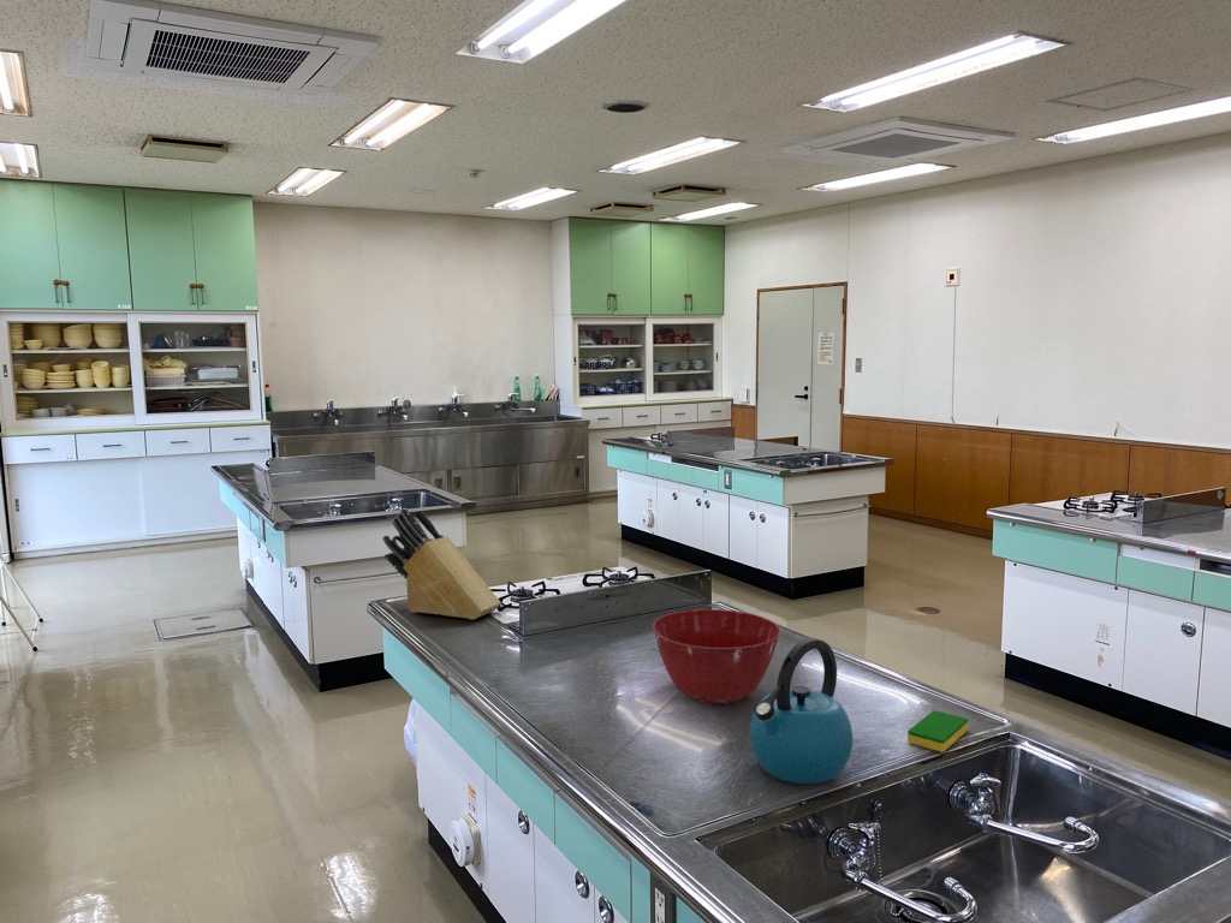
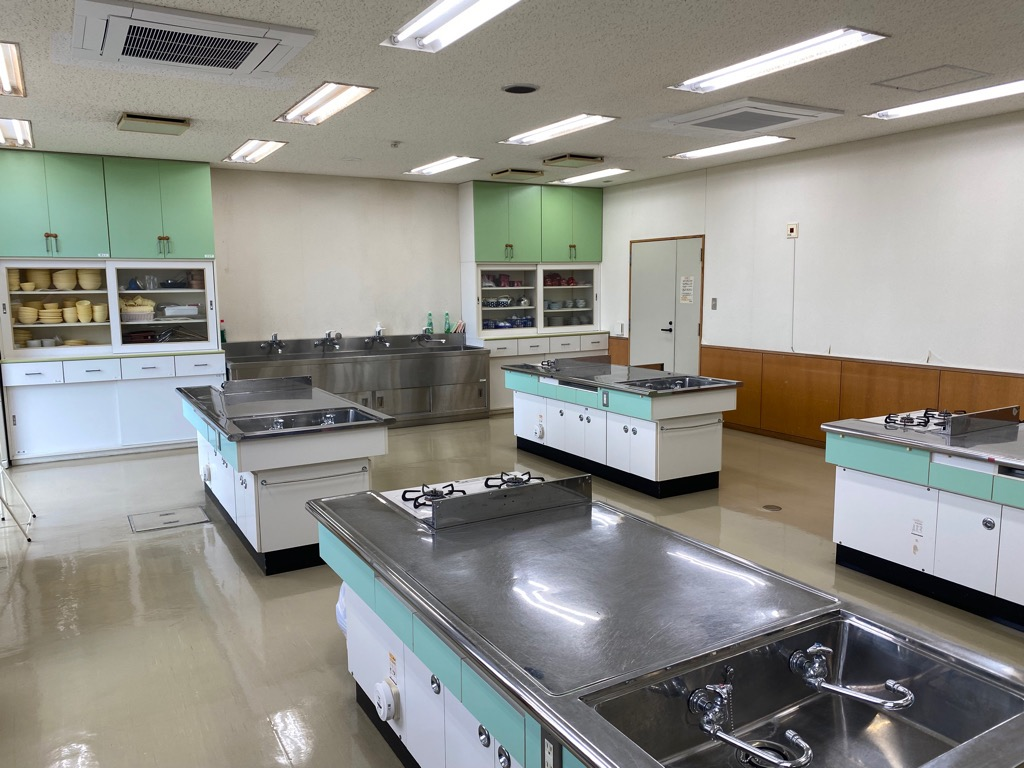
- dish sponge (938, 730)
- kettle (797, 707)
- mixing bowl (715, 659)
- knife block (440, 560)
